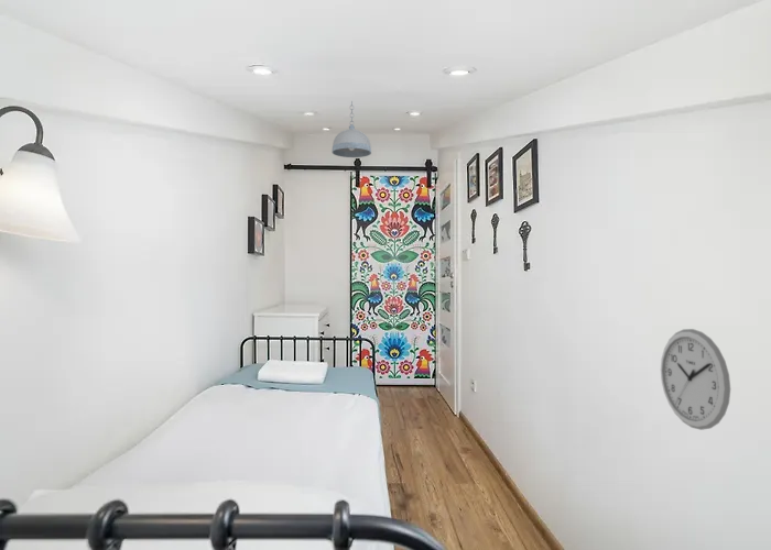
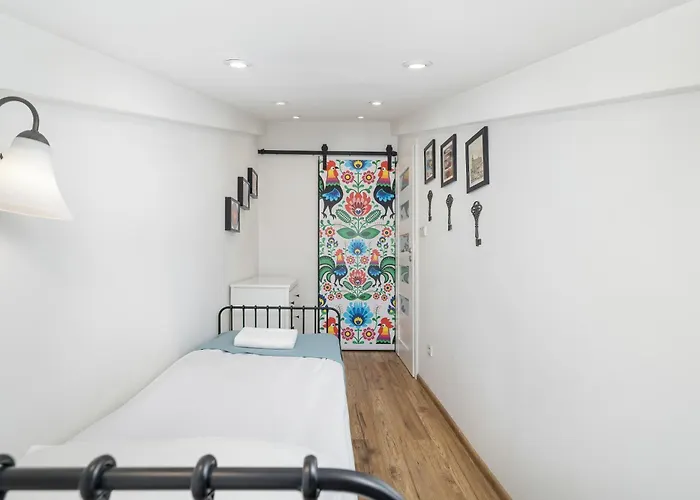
- wall clock (689, 377)
- pendant light (351, 127)
